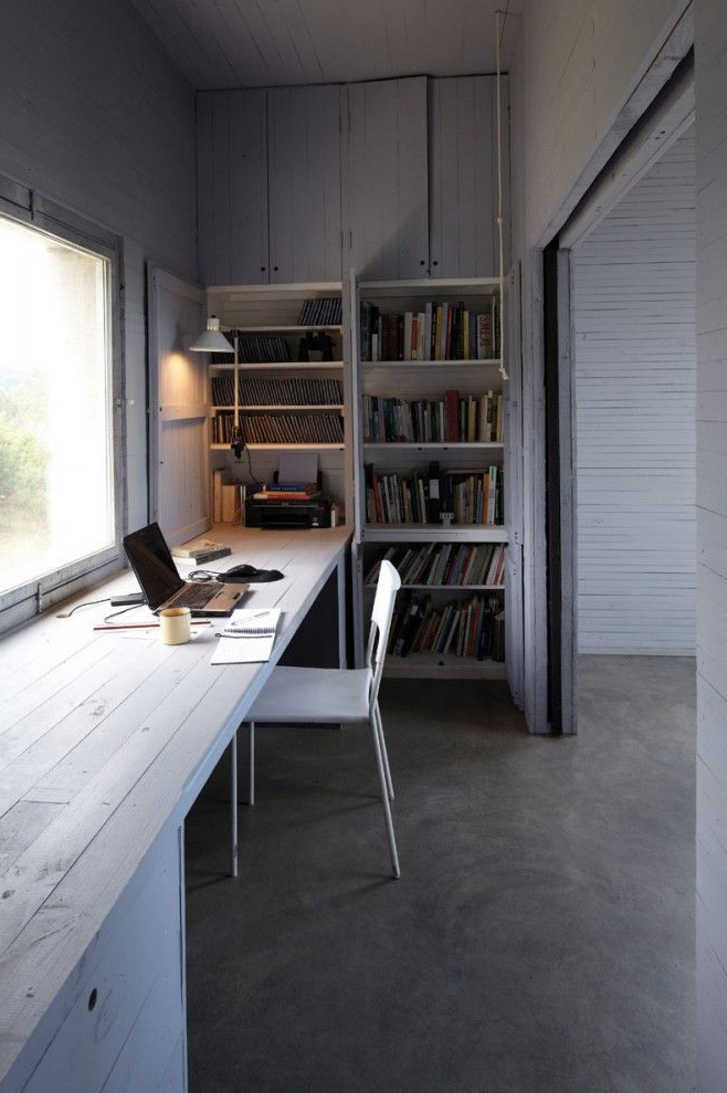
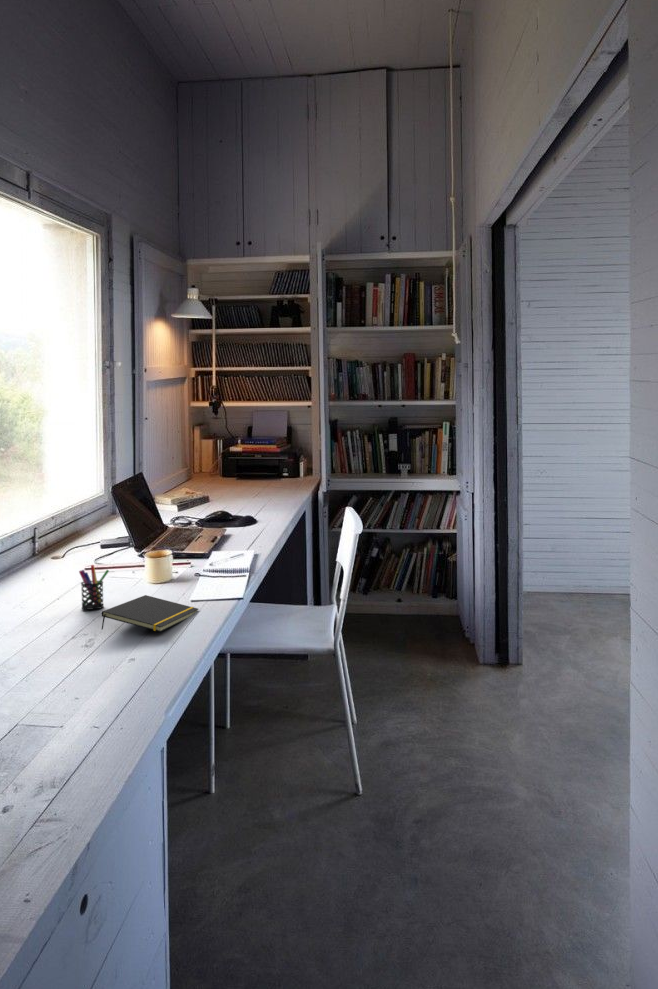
+ pen holder (94, 585)
+ notepad (152, 612)
